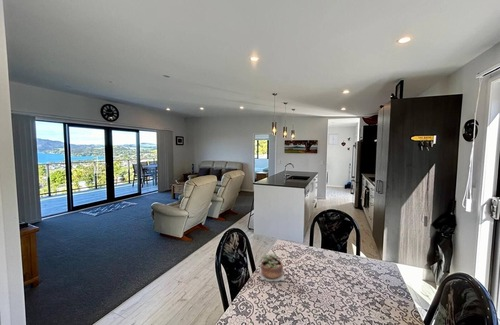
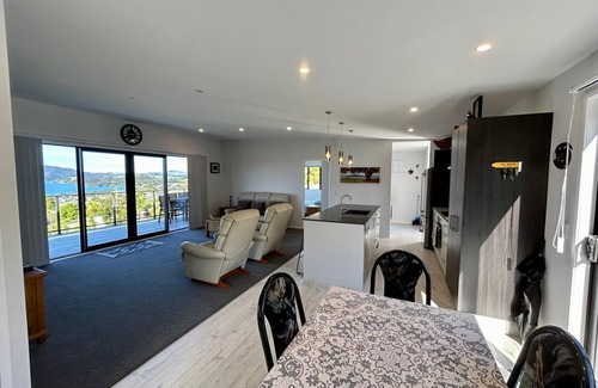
- succulent plant (271, 265)
